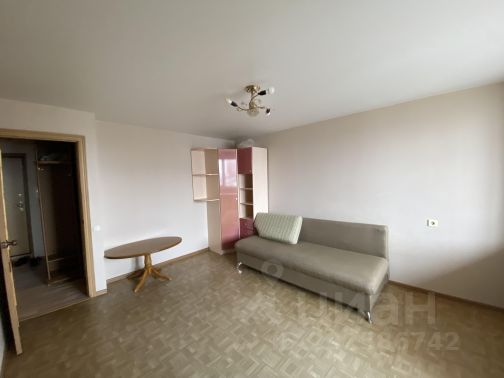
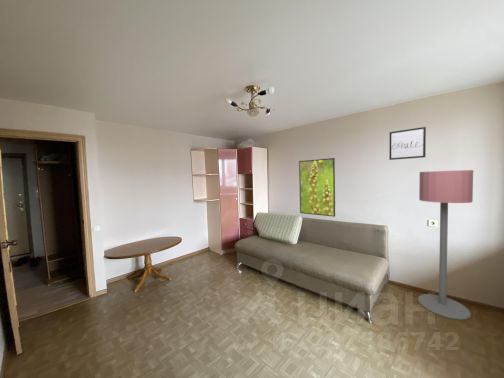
+ floor lamp (443, 239)
+ wall art (406, 144)
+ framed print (316, 187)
